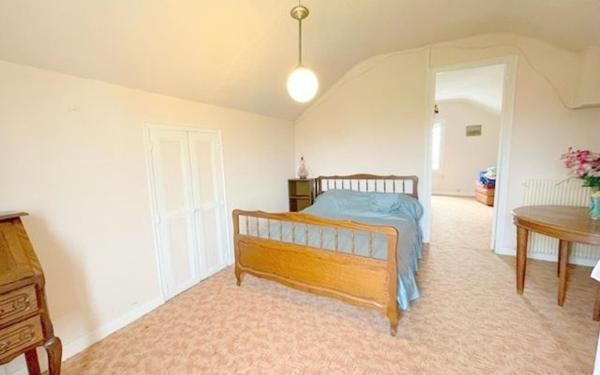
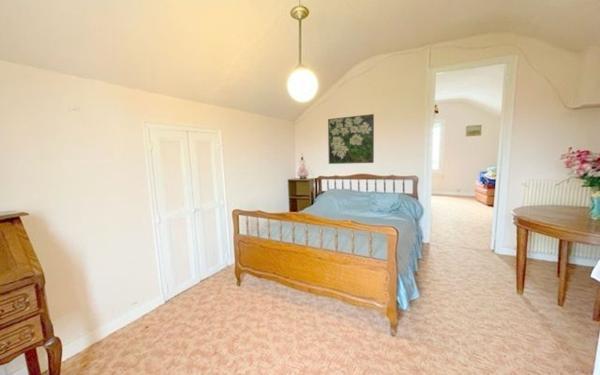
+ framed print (350, 140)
